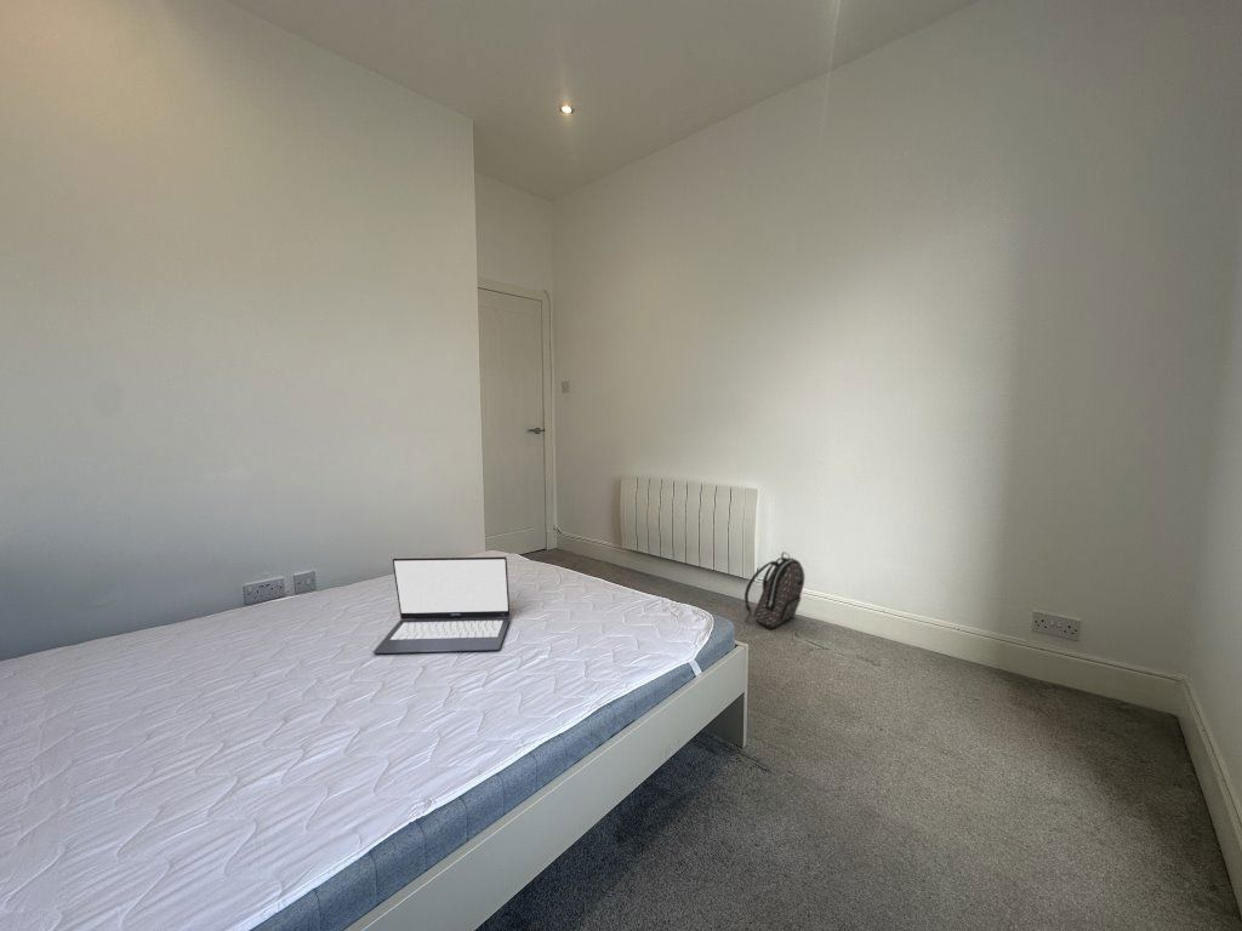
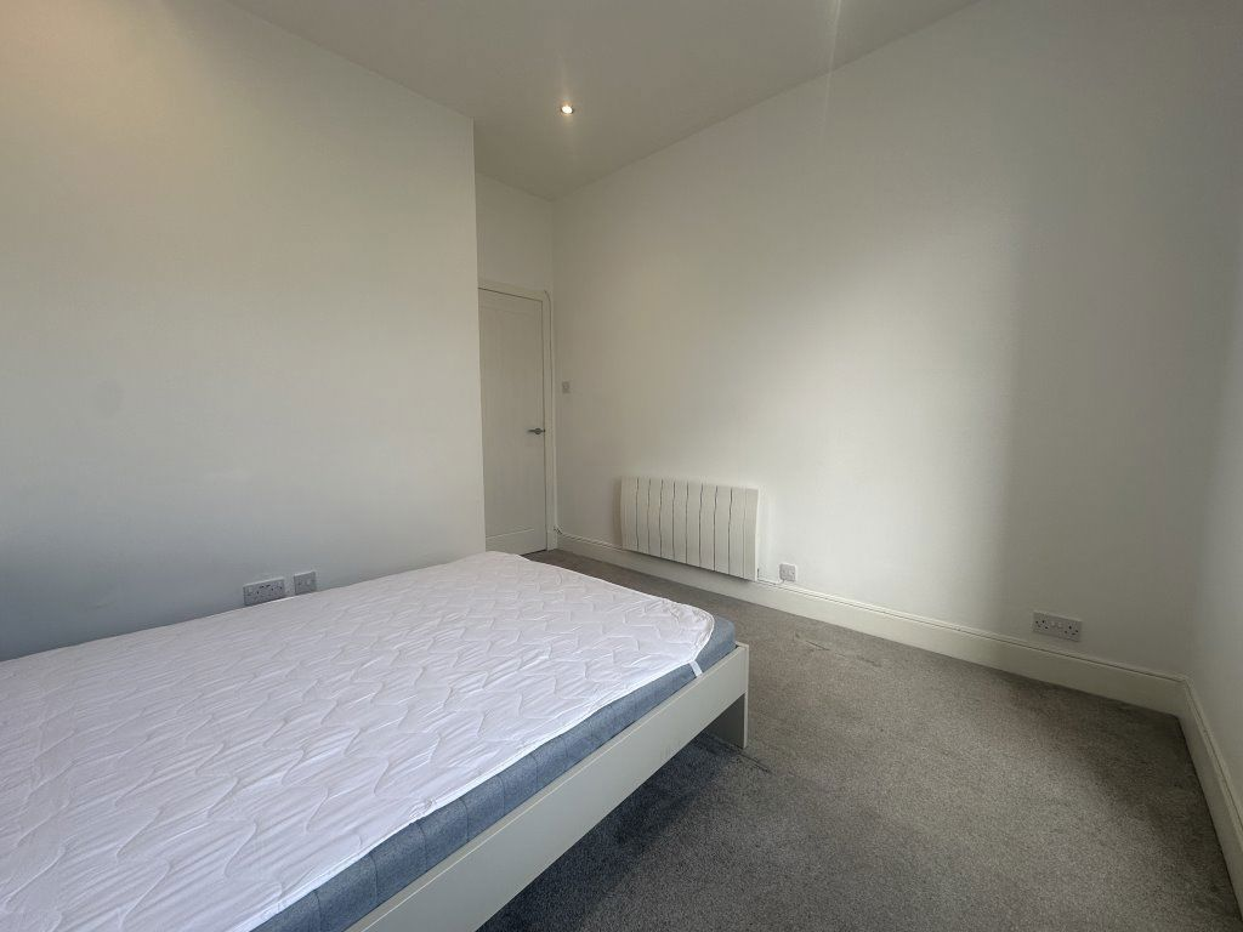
- laptop (445, 599)
- backpack (776, 586)
